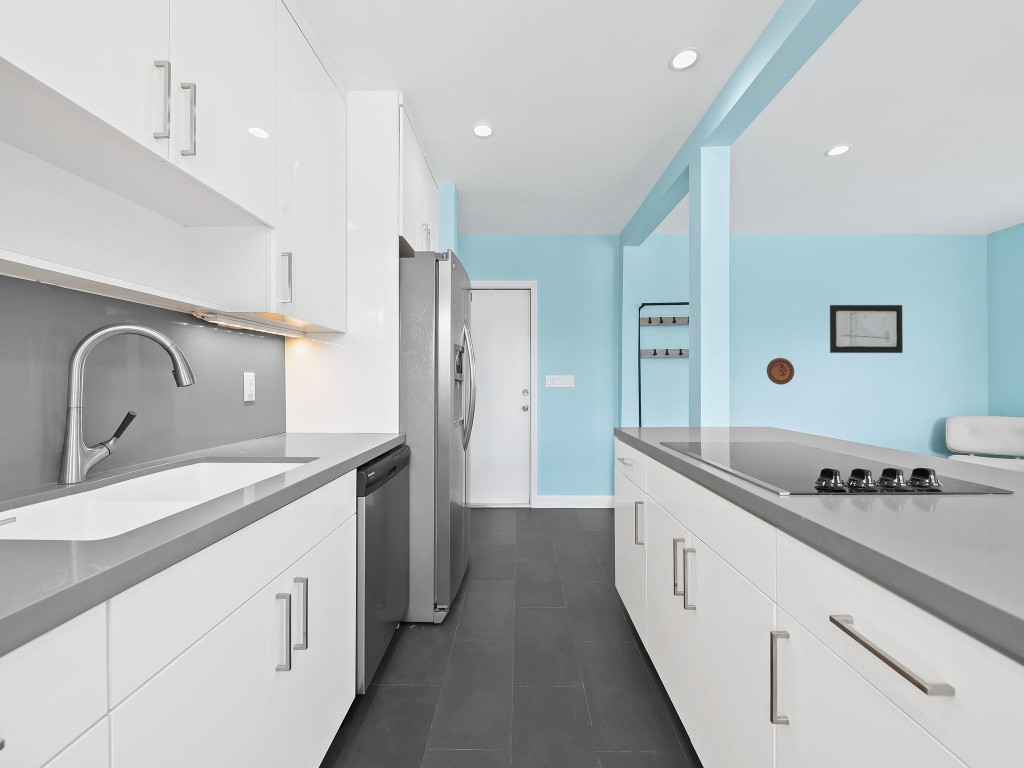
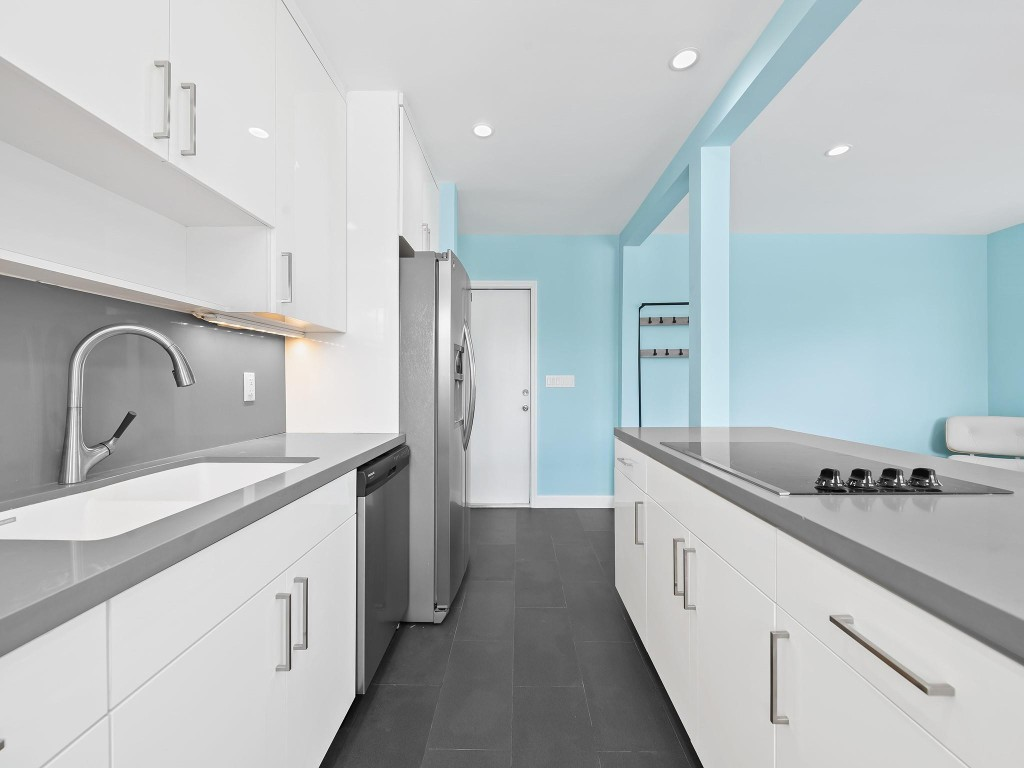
- wall art (866, 329)
- decorative plate (780, 371)
